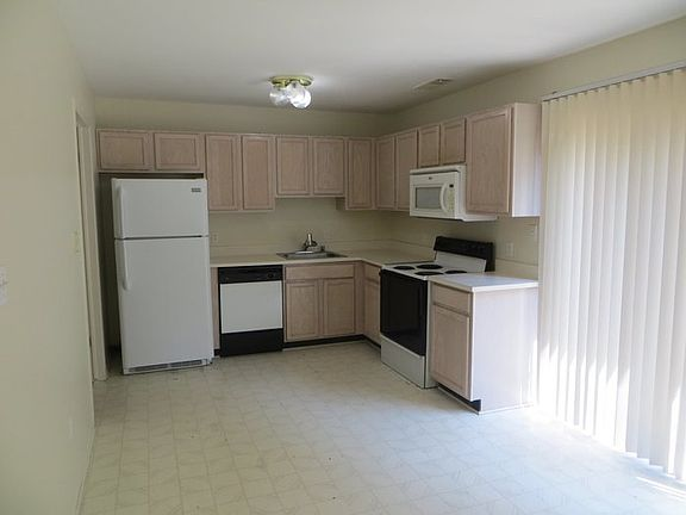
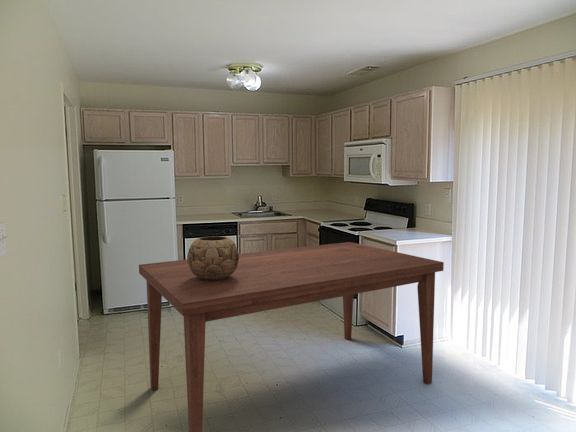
+ decorative bowl (213, 257)
+ dining table (287, 306)
